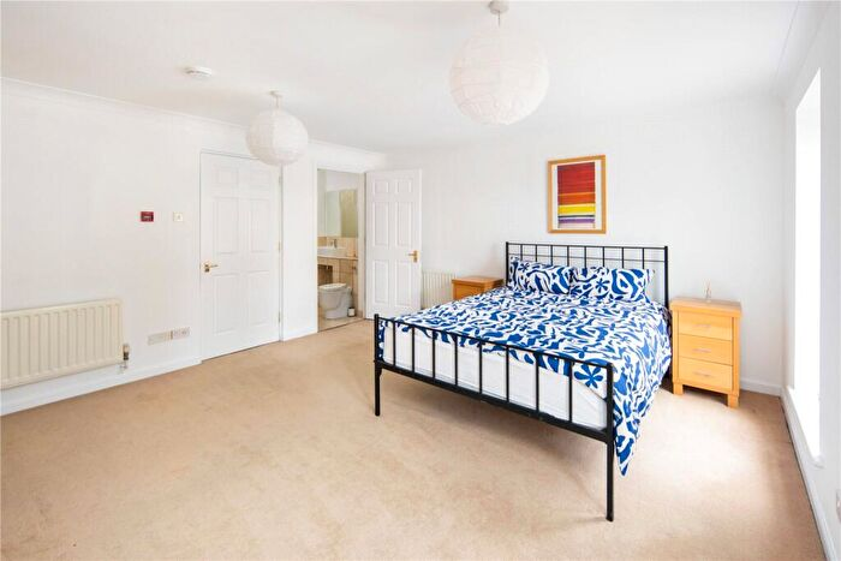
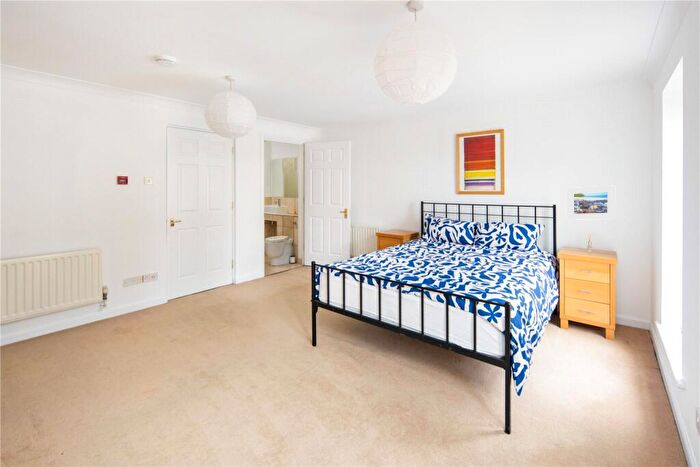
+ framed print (590, 203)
